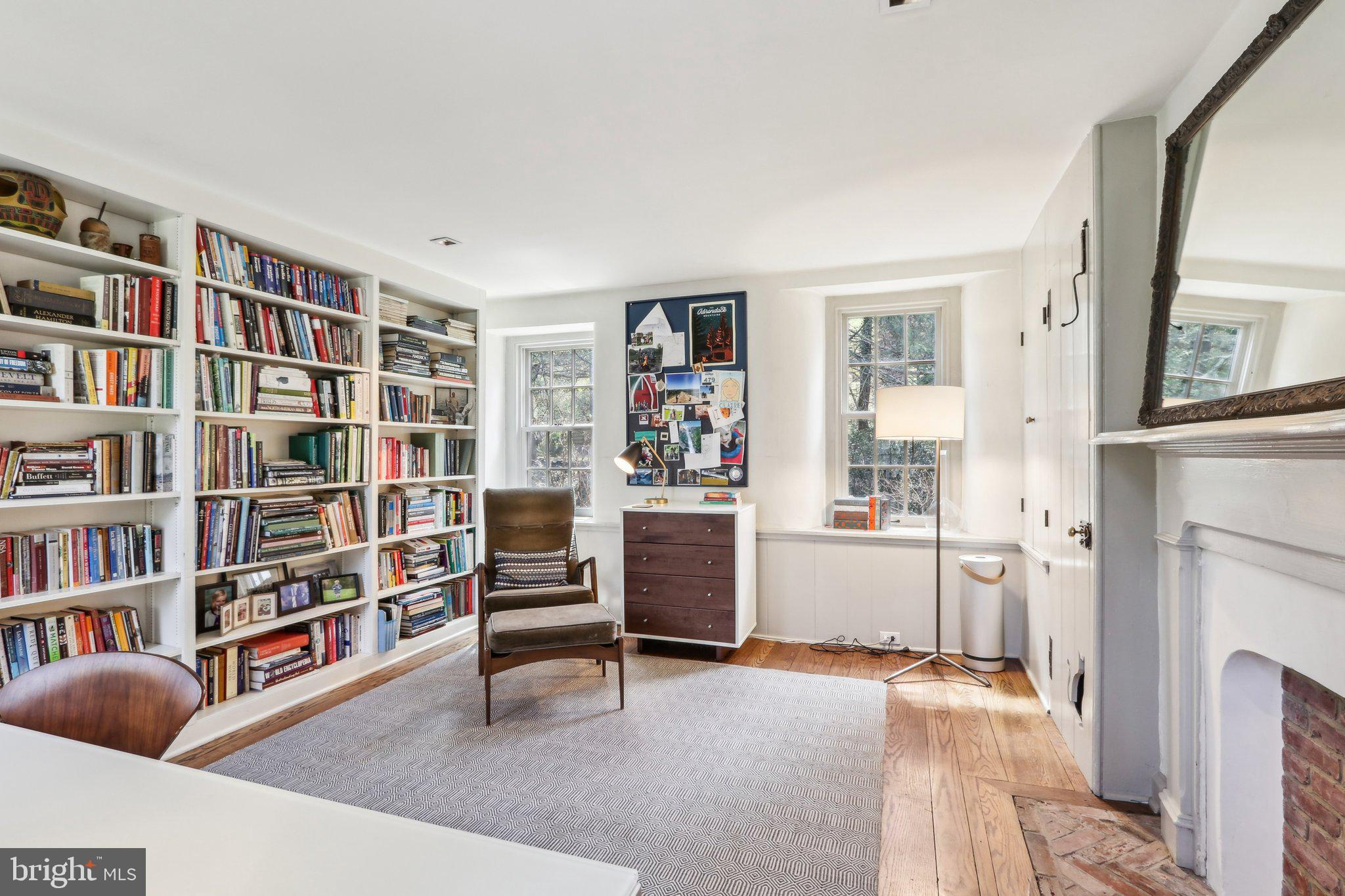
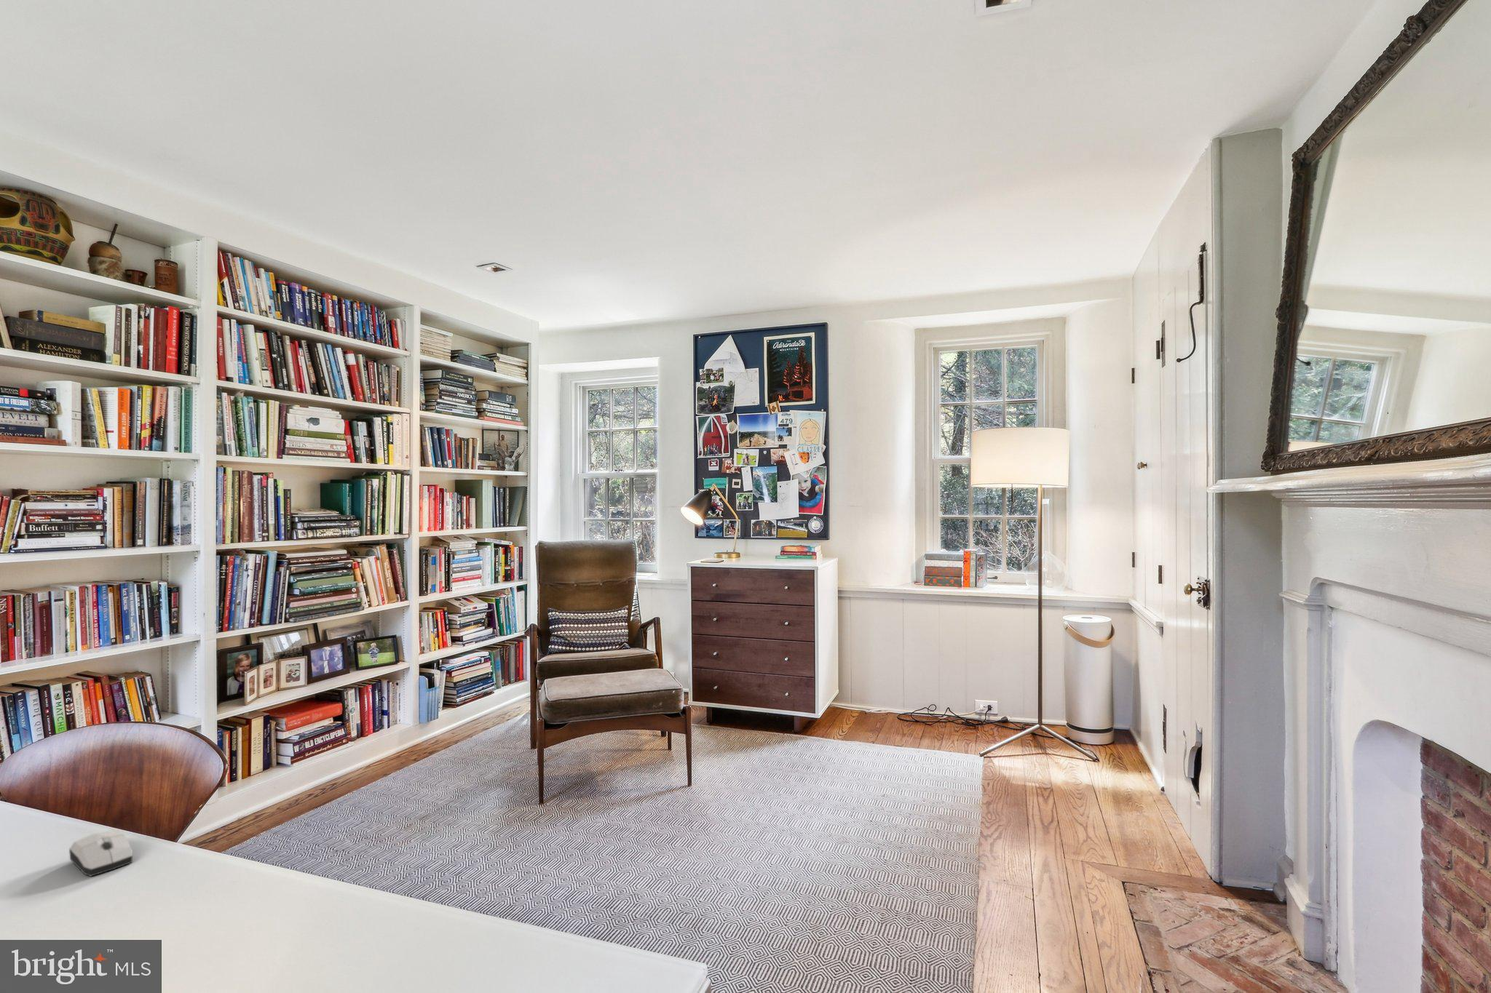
+ computer mouse (101, 848)
